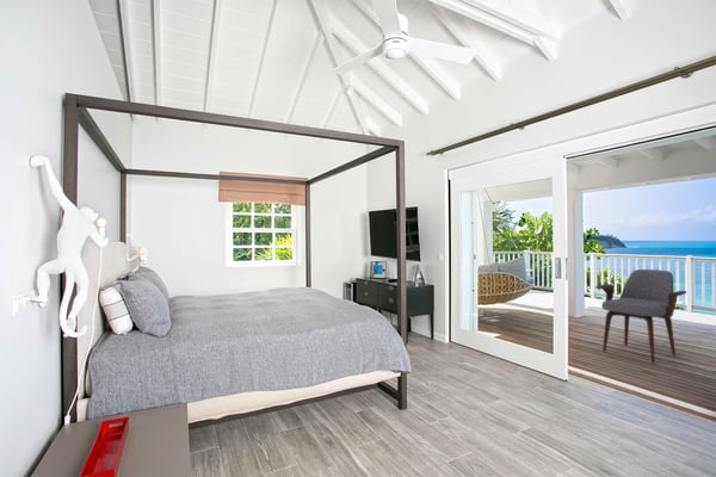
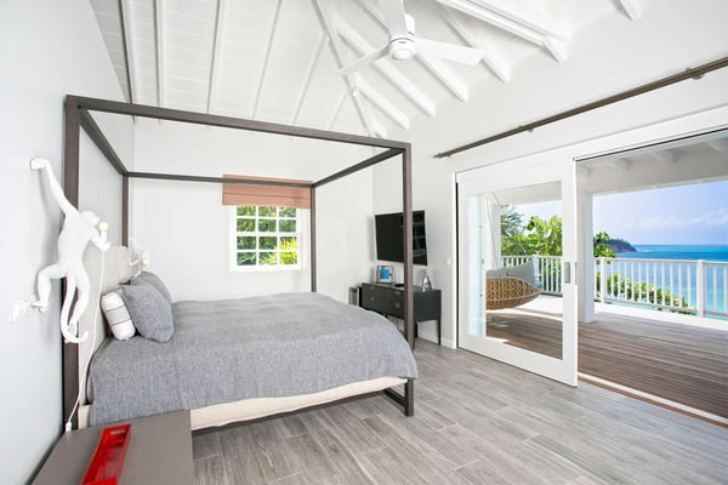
- armchair (640, 311)
